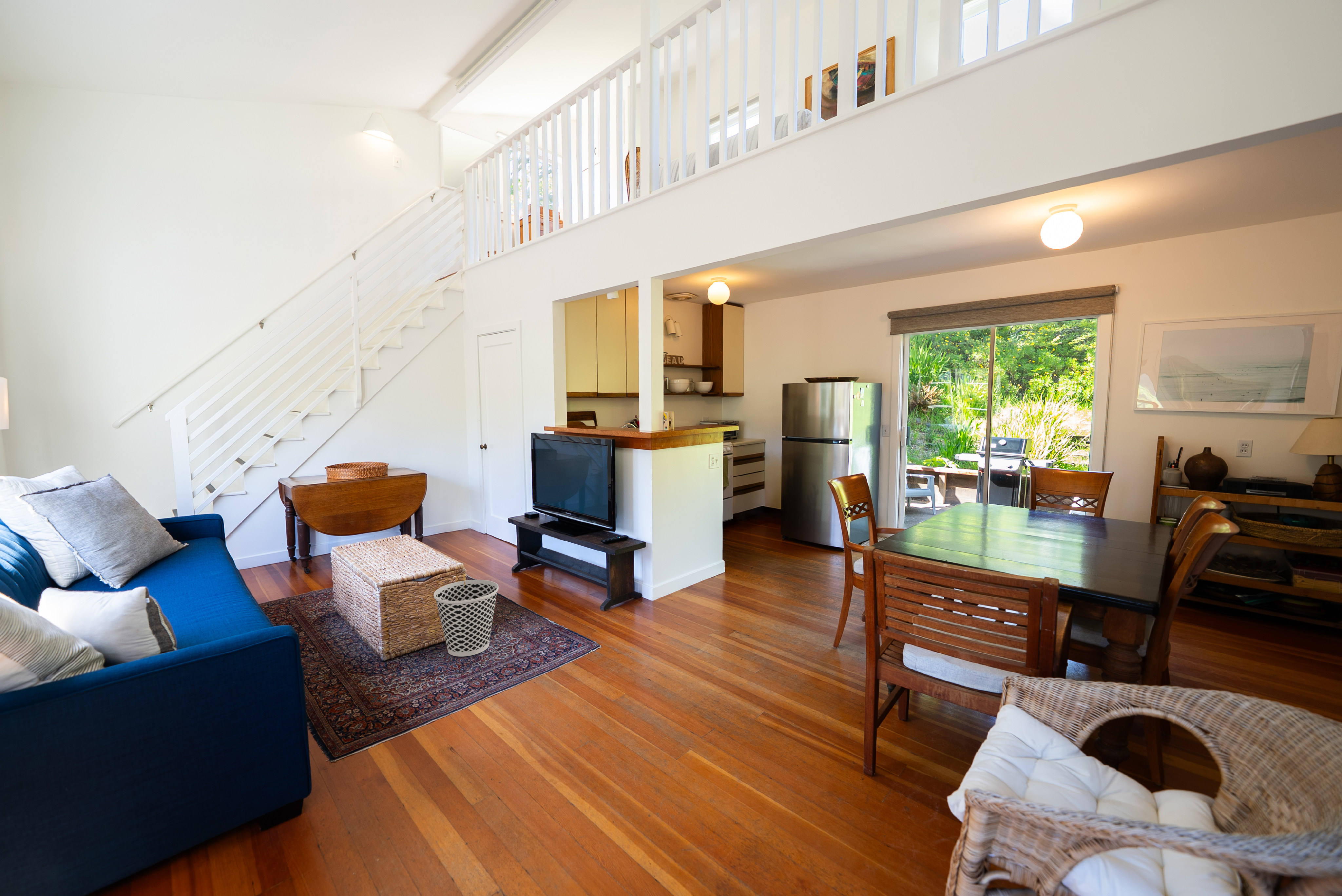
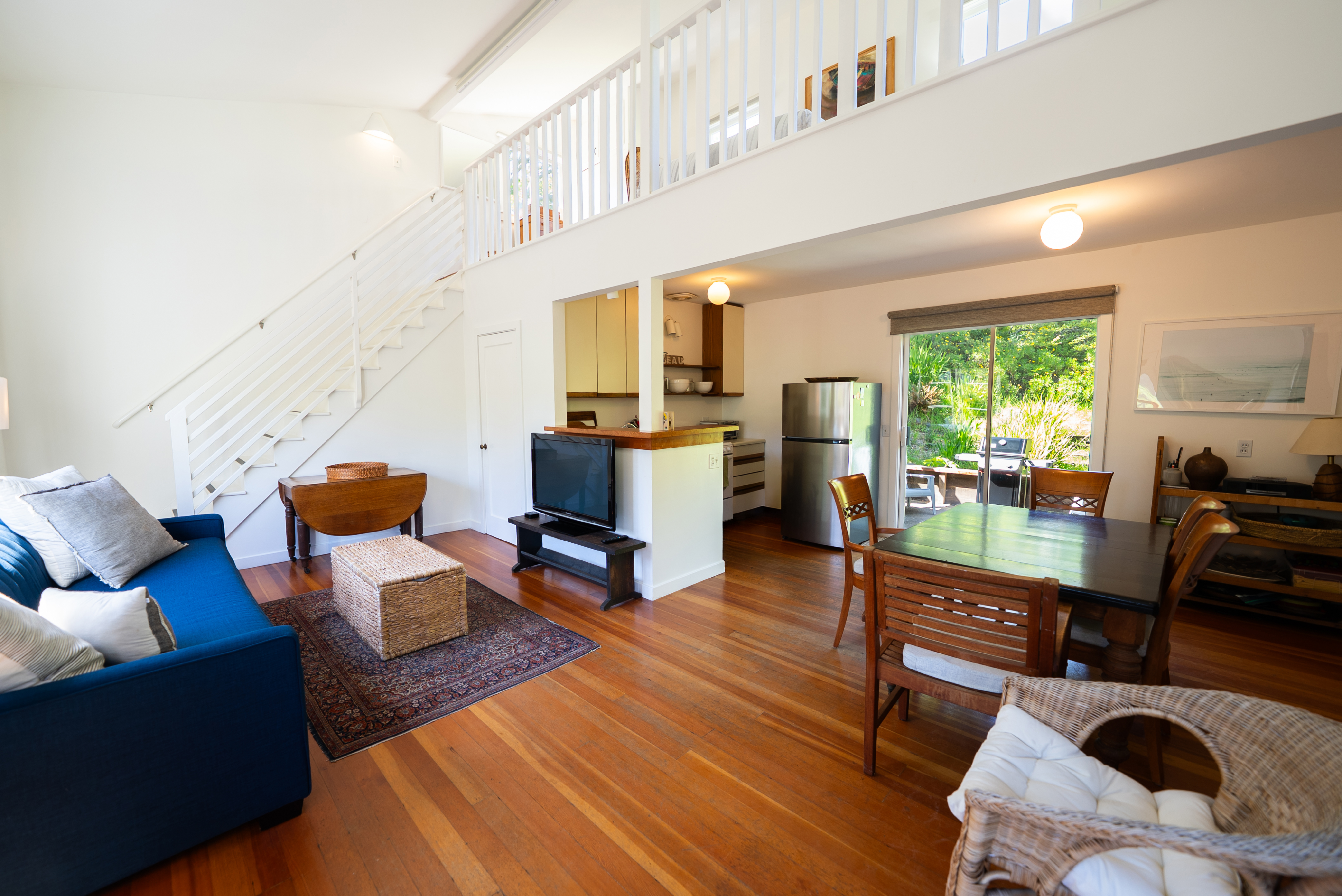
- wastebasket (468, 619)
